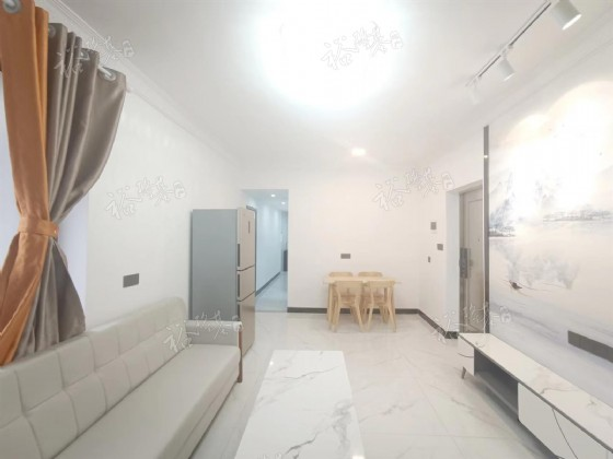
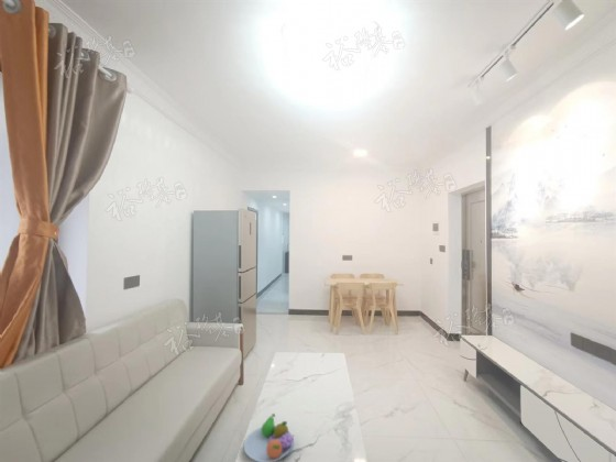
+ fruit bowl (270, 436)
